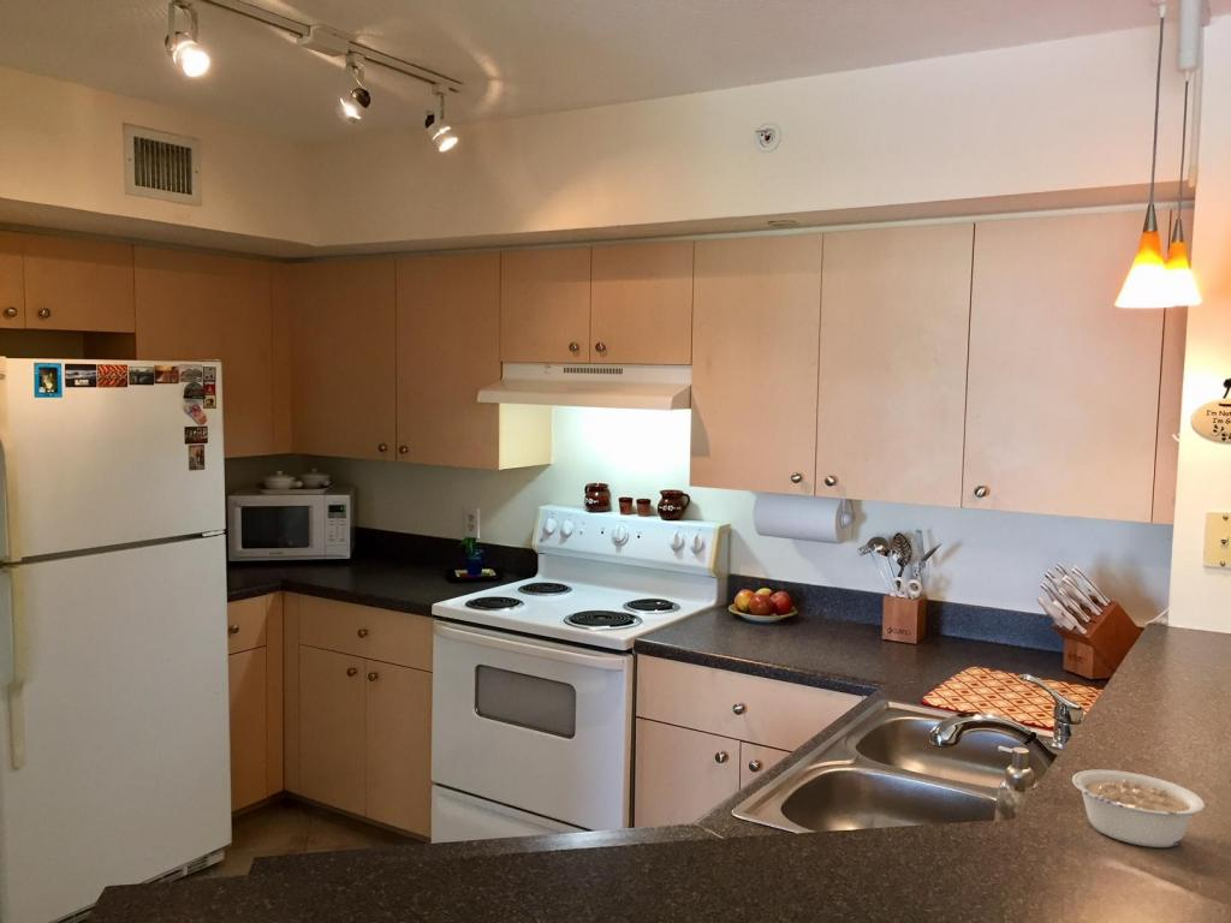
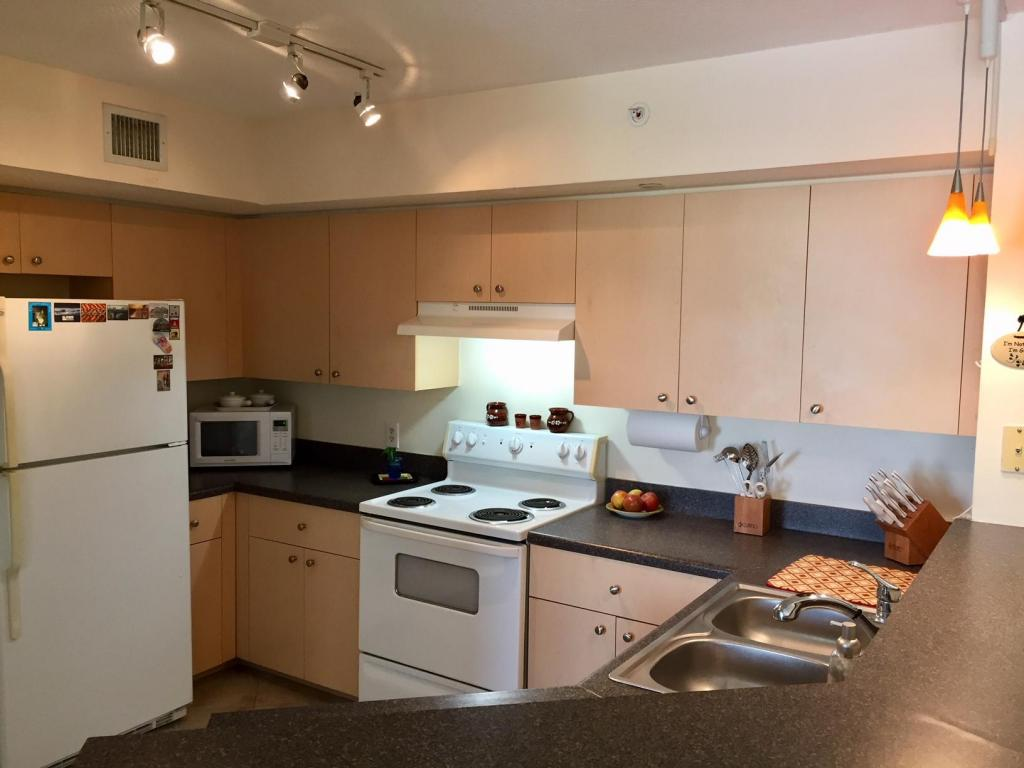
- legume (1140, 808)
